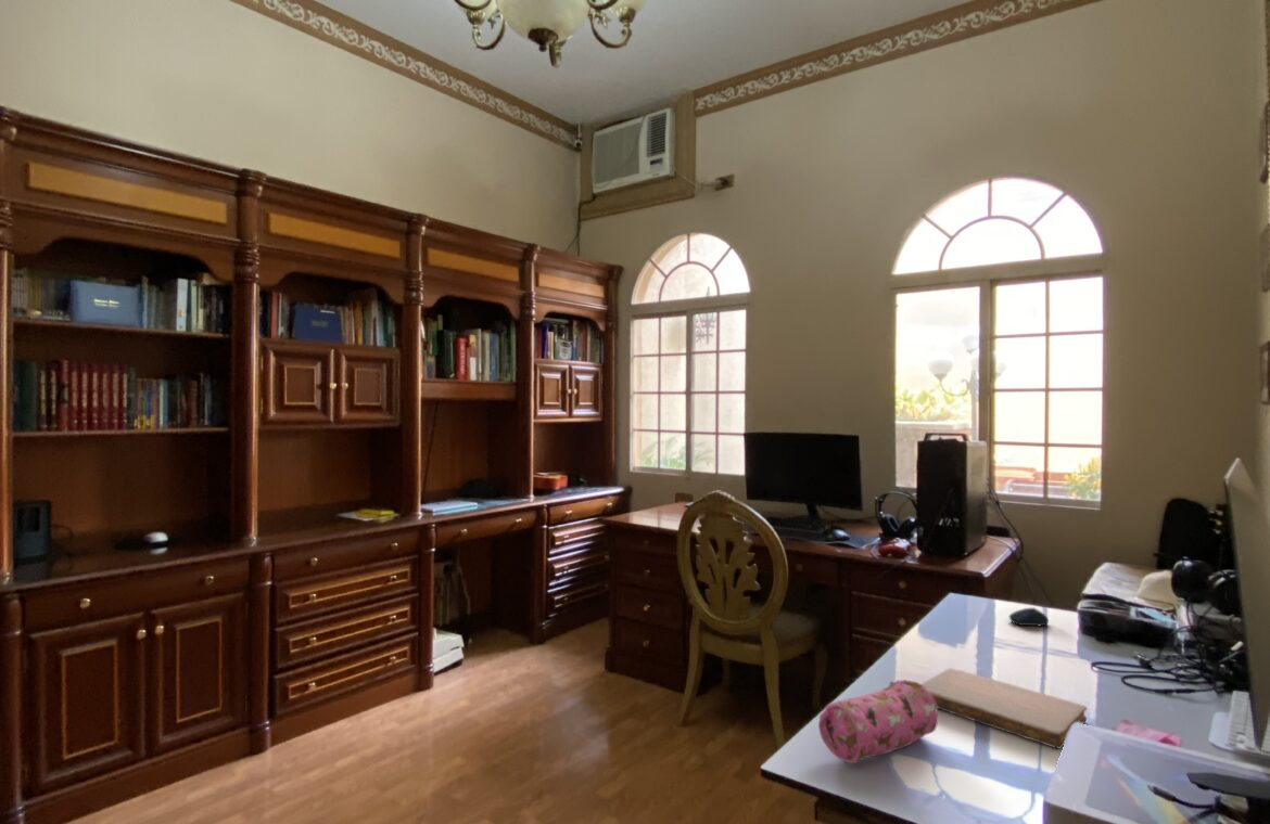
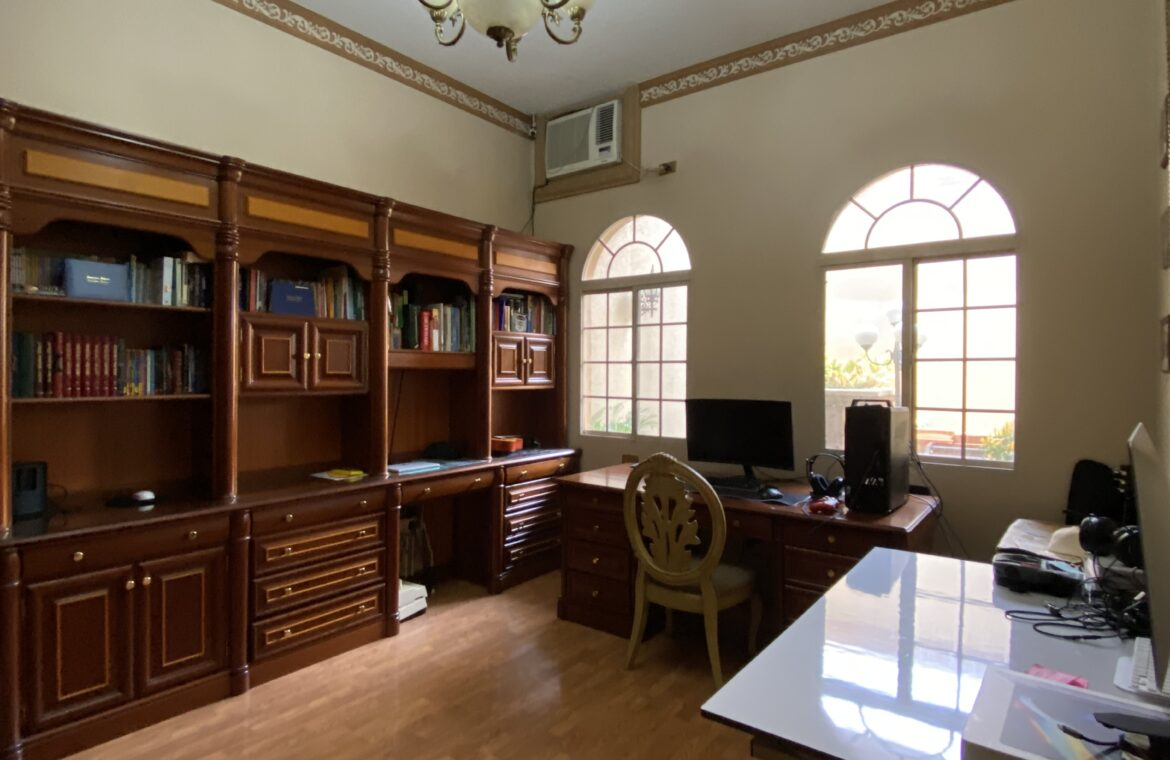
- notebook (998, 704)
- pencil case (878, 719)
- computer mouse (1028, 615)
